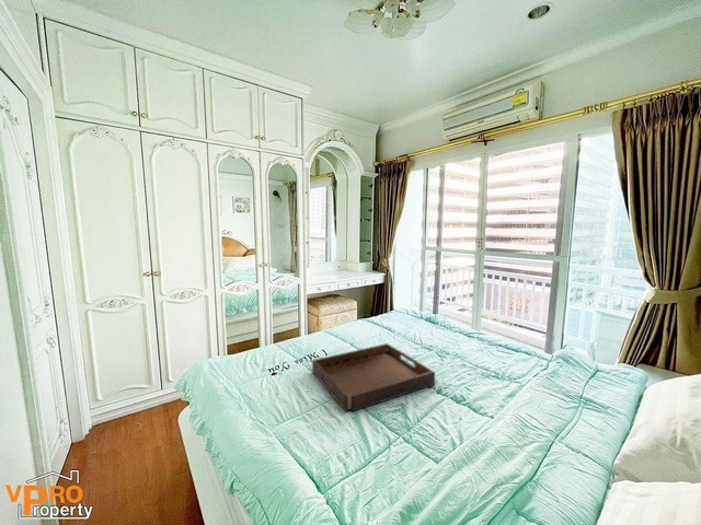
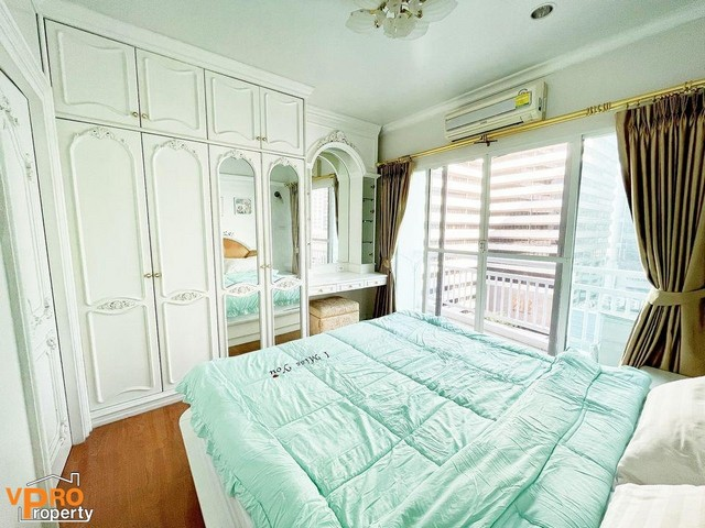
- serving tray (370, 371)
